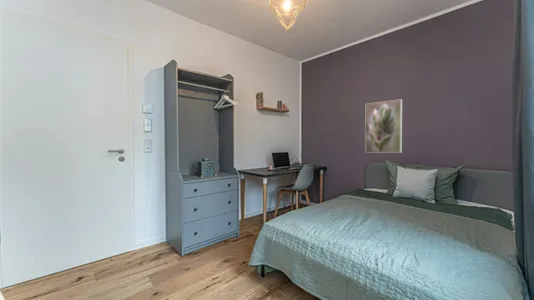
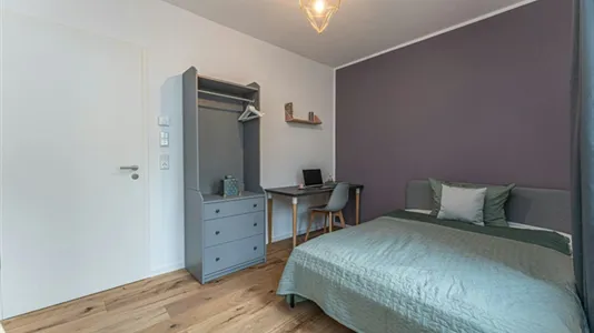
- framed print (382, 127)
